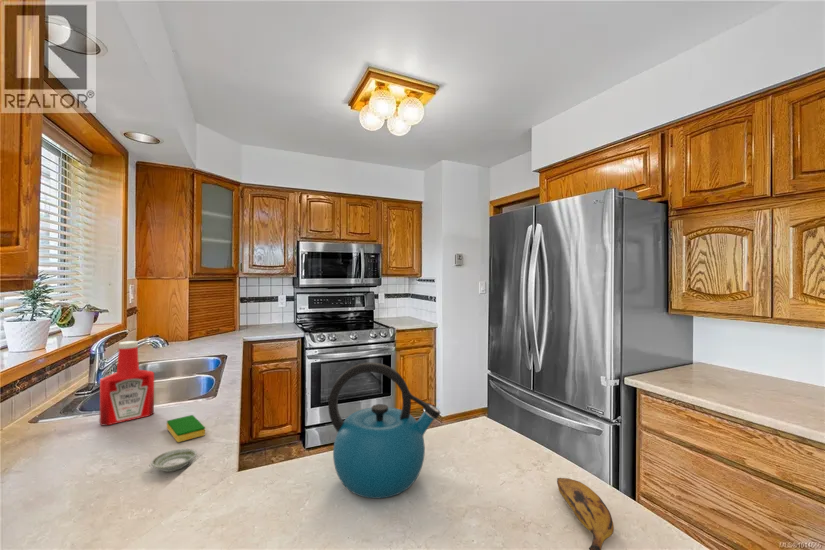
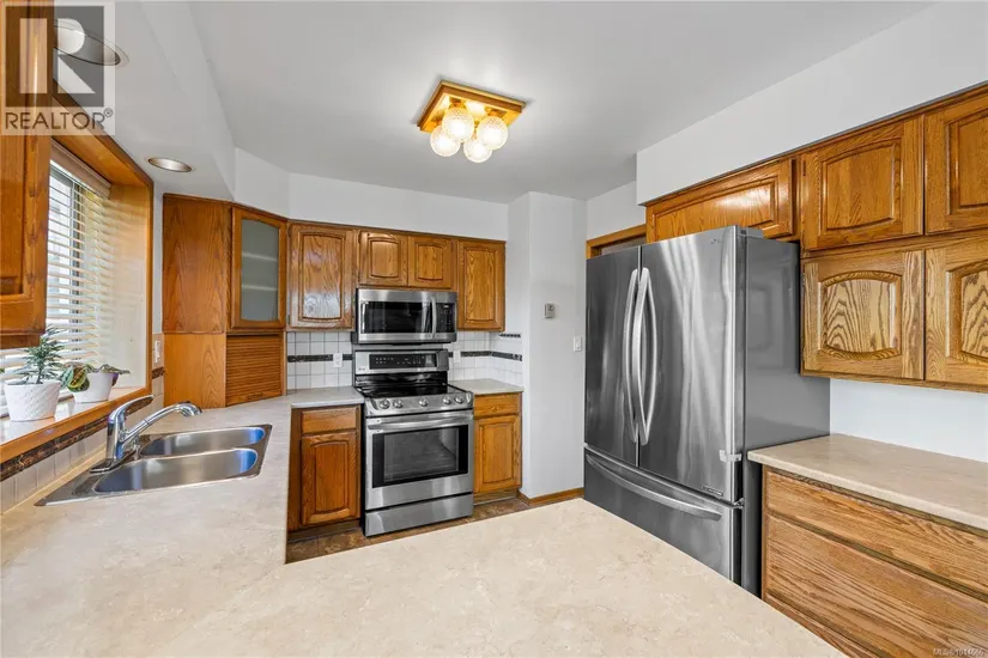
- kettle (385, 421)
- saucer (174, 461)
- soap bottle (127, 380)
- banana (585, 507)
- dish sponge (185, 427)
